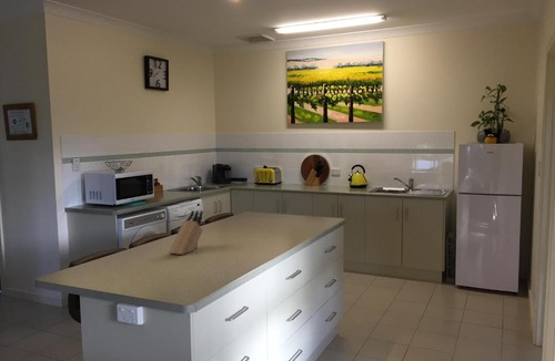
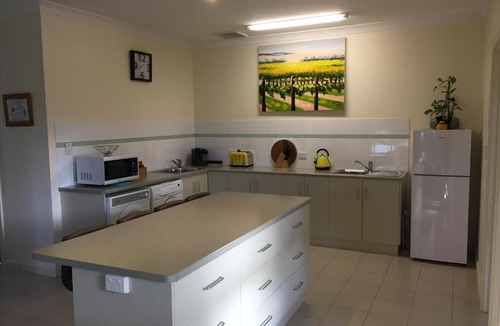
- knife block (186, 230)
